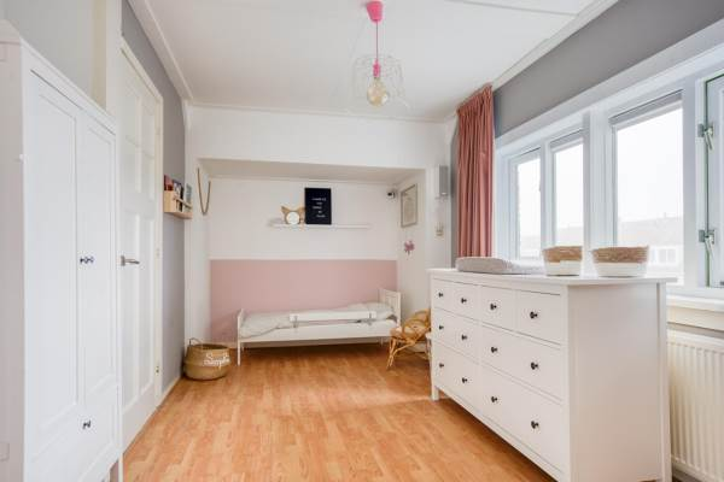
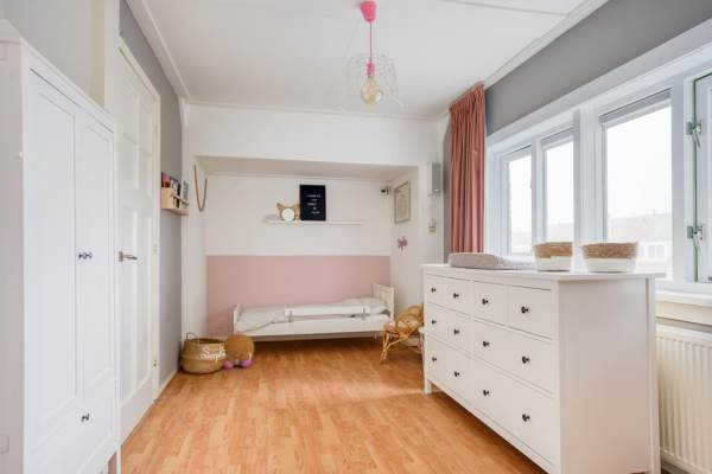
+ plush toy (237, 350)
